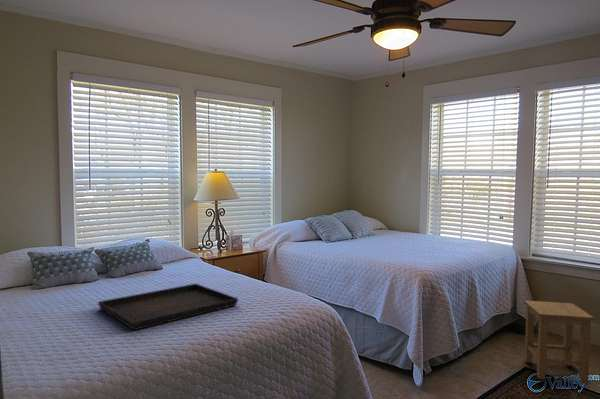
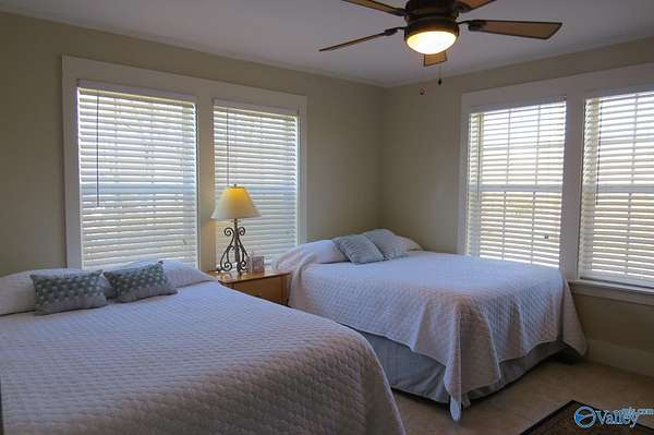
- serving tray (169, 303)
- stool (555, 345)
